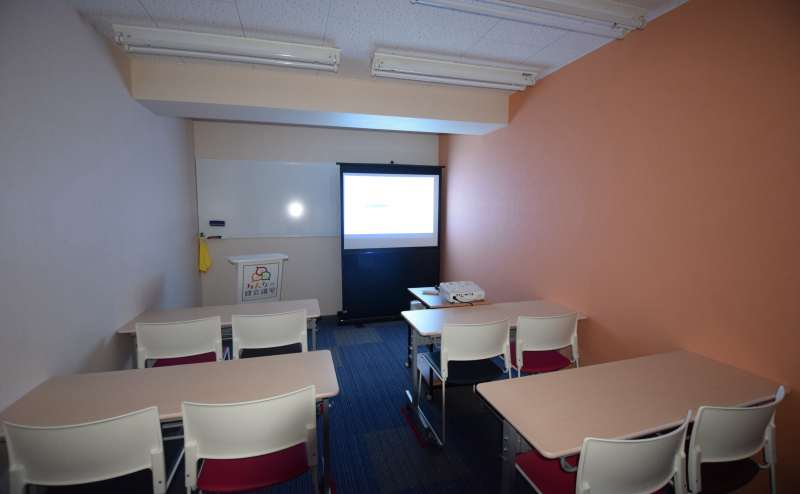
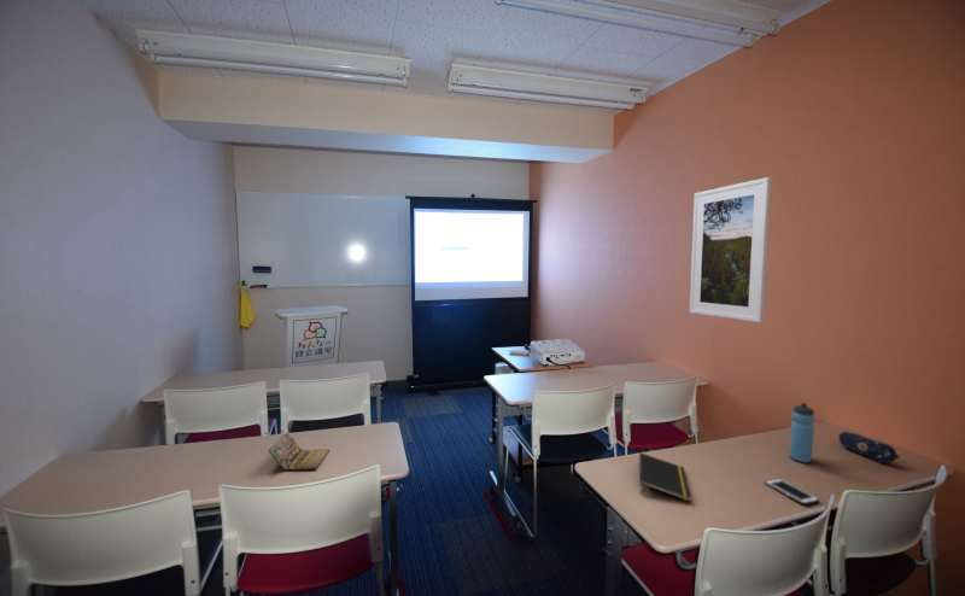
+ pencil case (866, 446)
+ cell phone (790, 490)
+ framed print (725, 252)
+ water bottle (801, 431)
+ notepad (662, 474)
+ notebook (300, 450)
